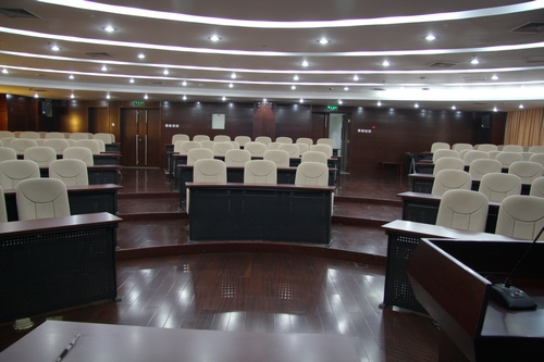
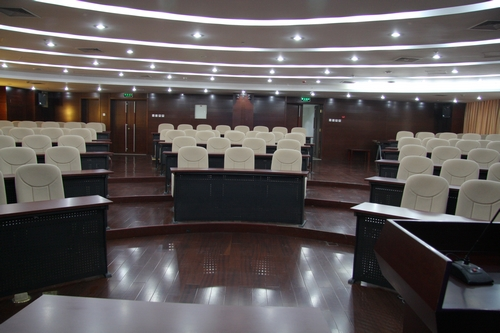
- pen (69, 347)
